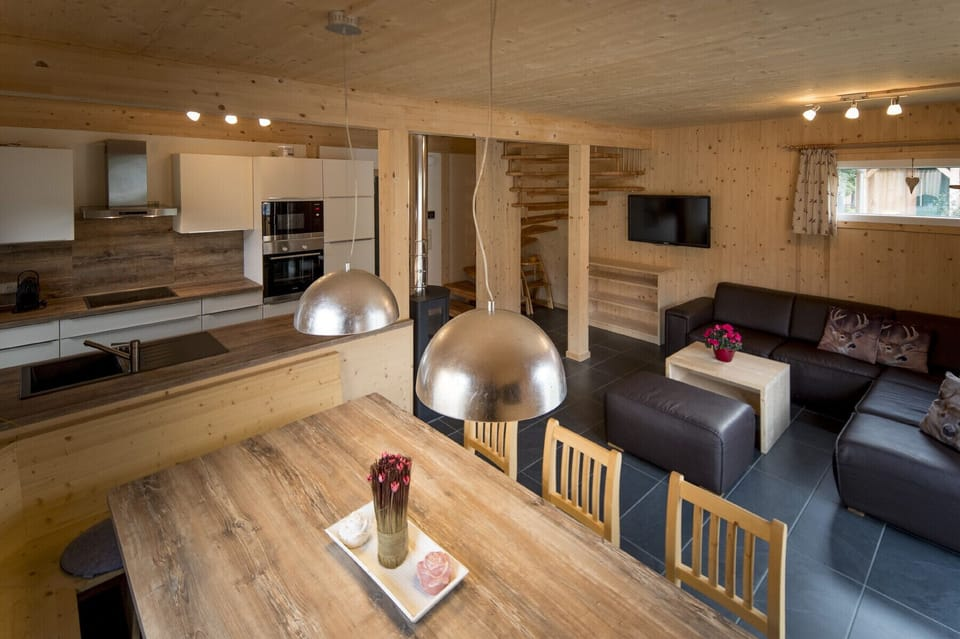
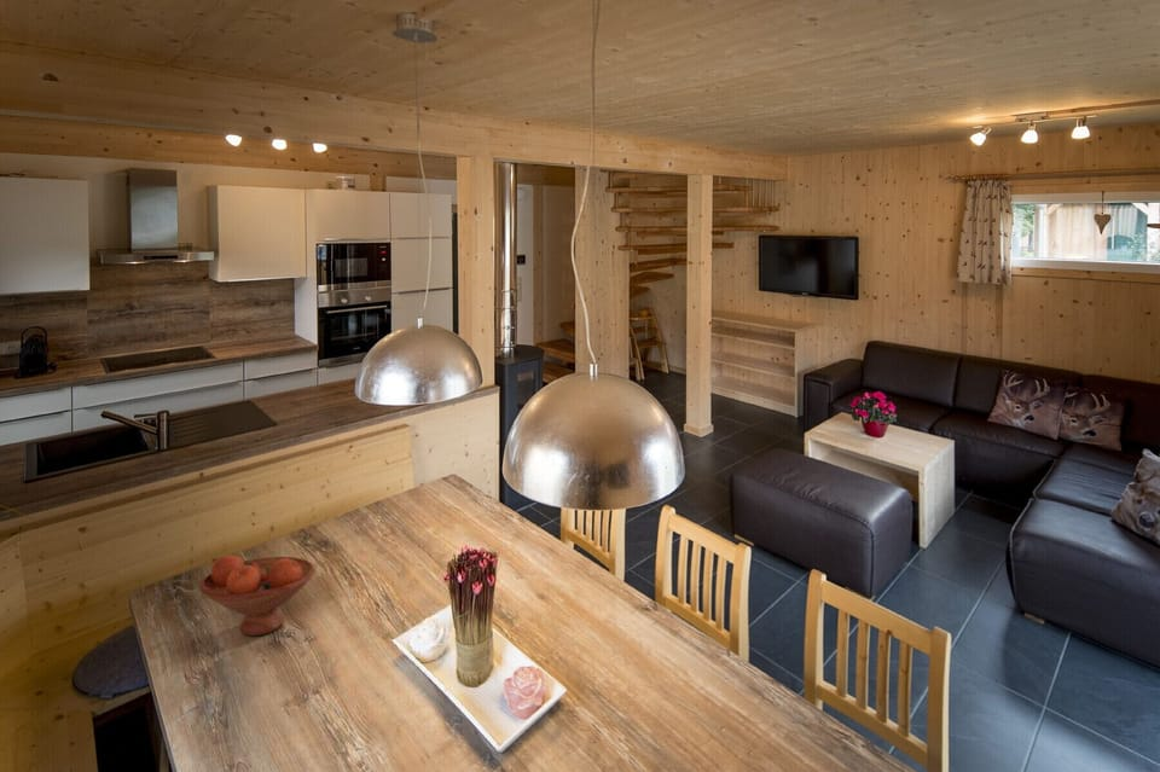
+ fruit bowl (260, 591)
